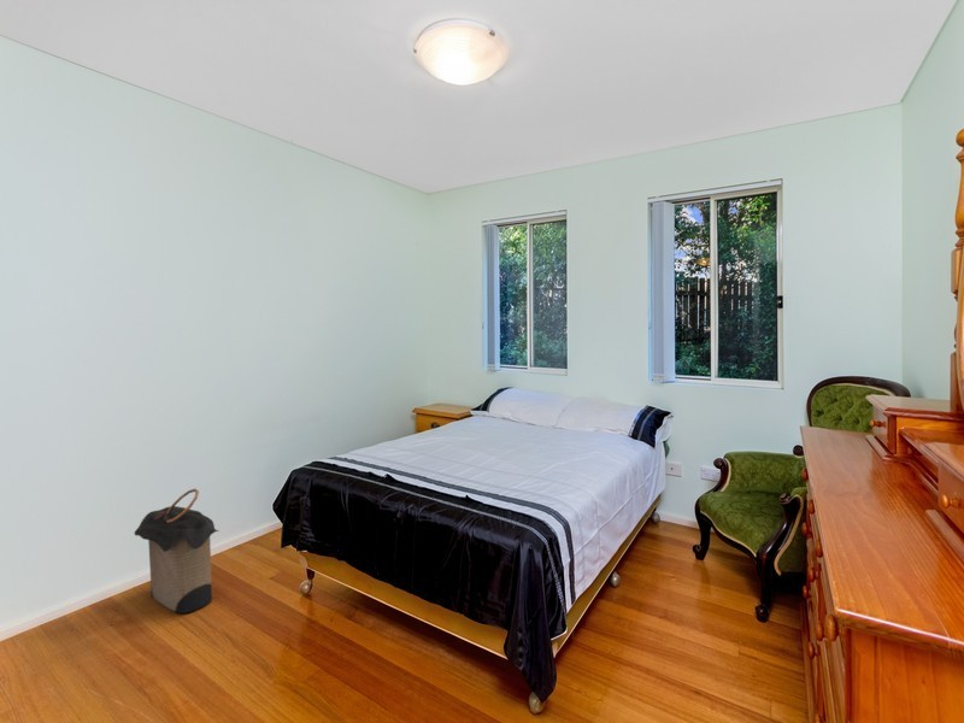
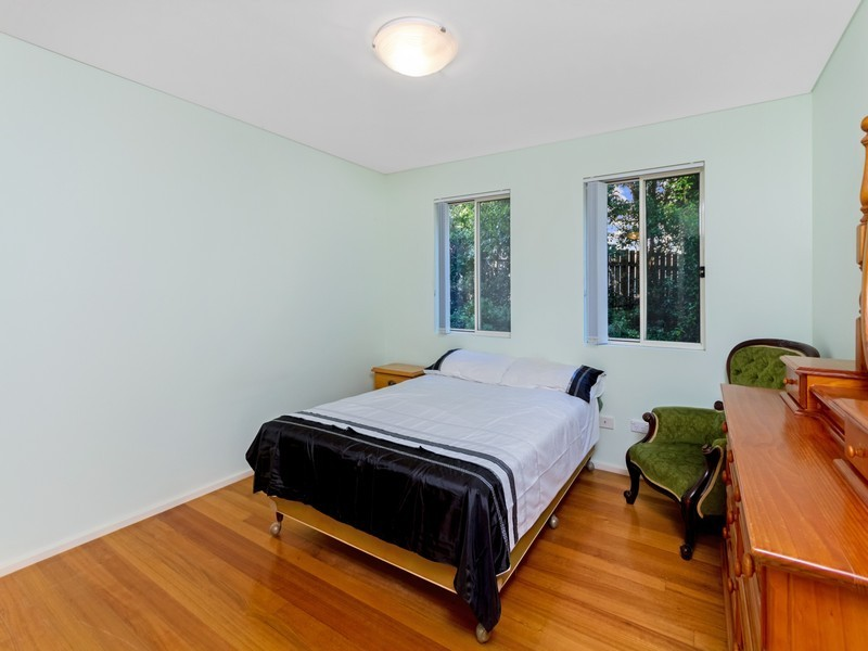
- laundry hamper (176, 543)
